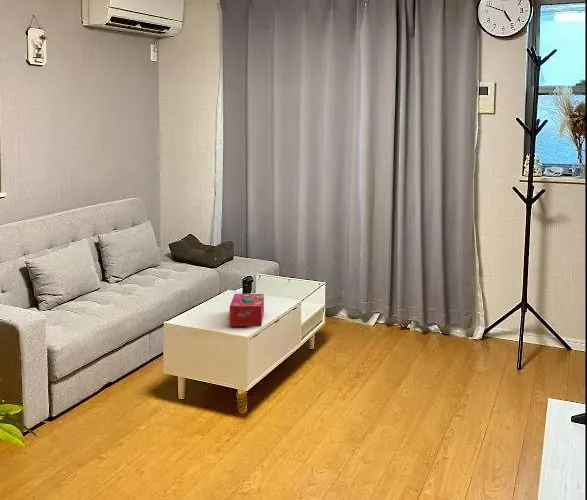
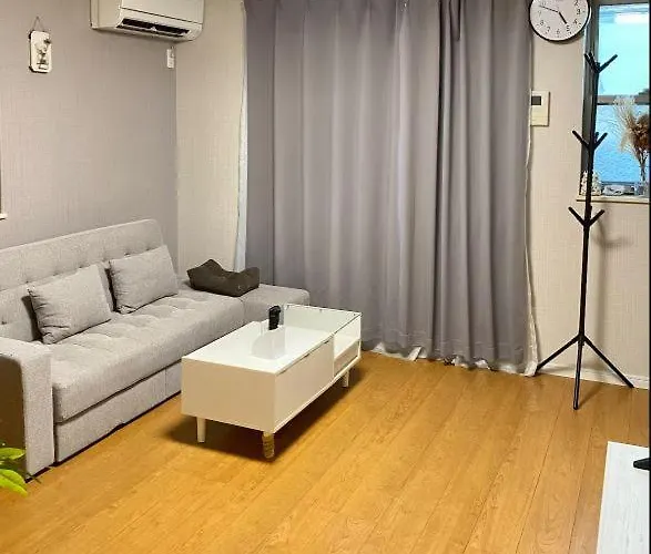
- tissue box (247, 309)
